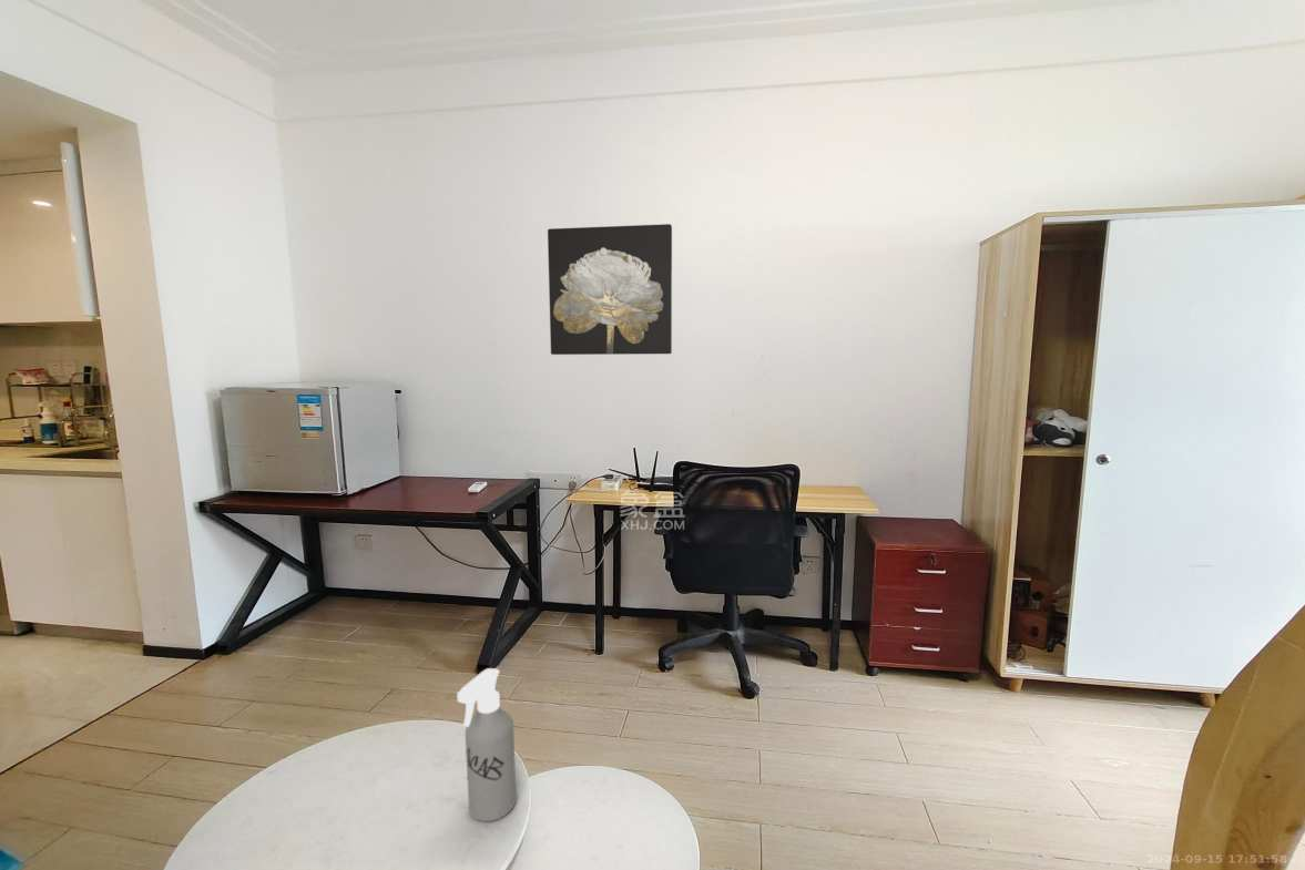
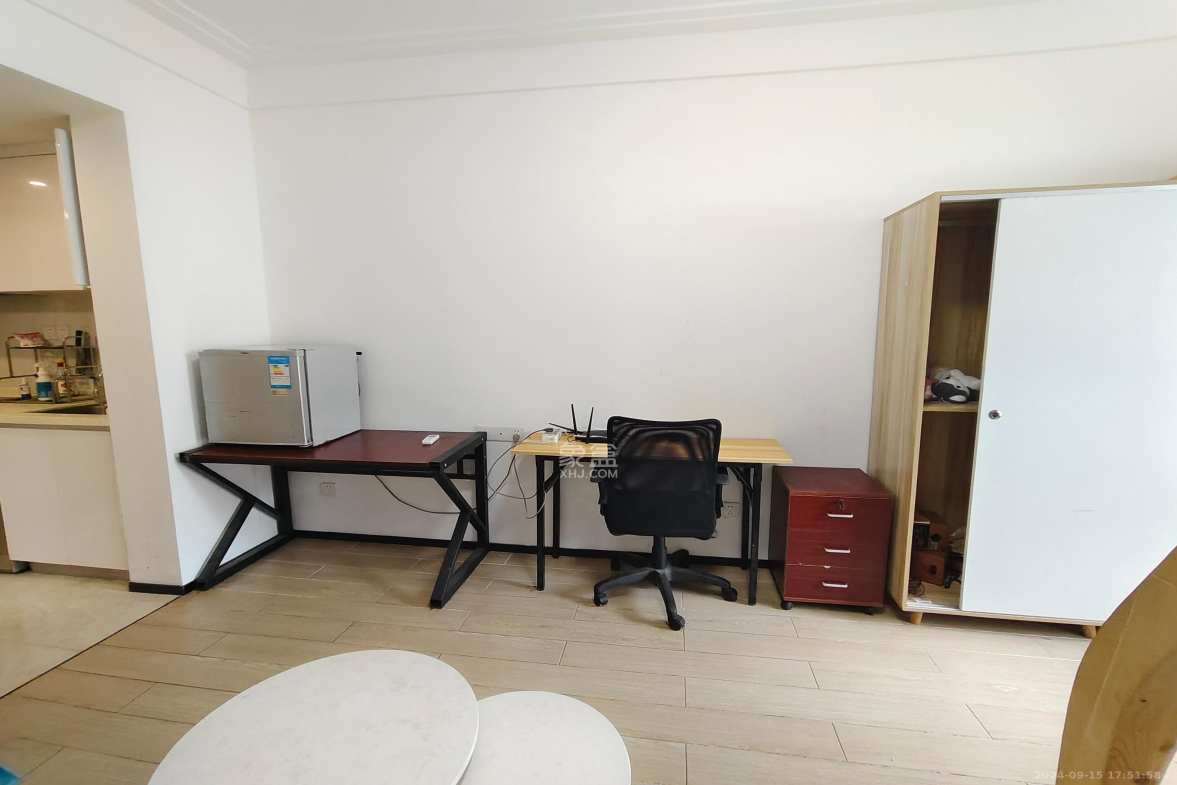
- wall art (610, 291)
- spray bottle (485, 744)
